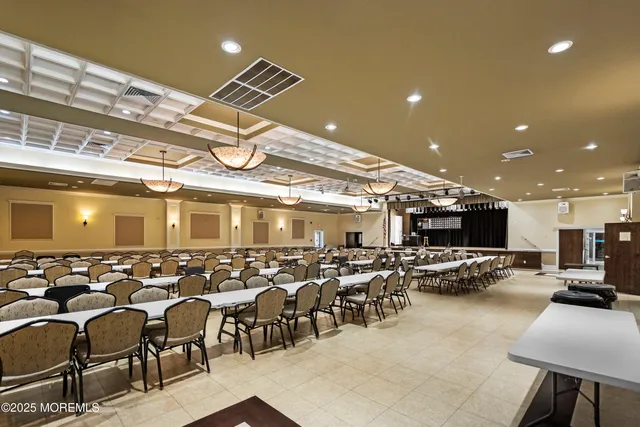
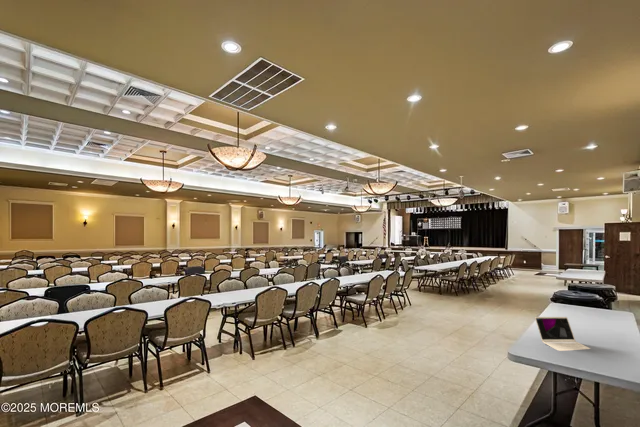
+ laptop (564, 332)
